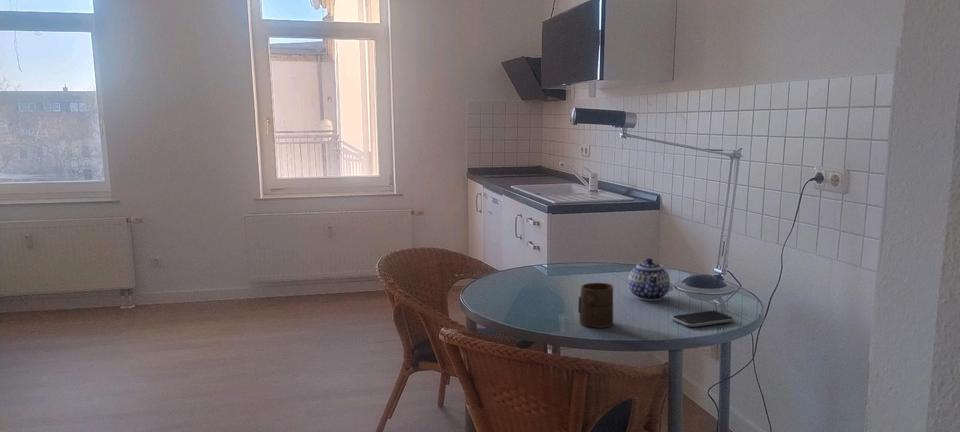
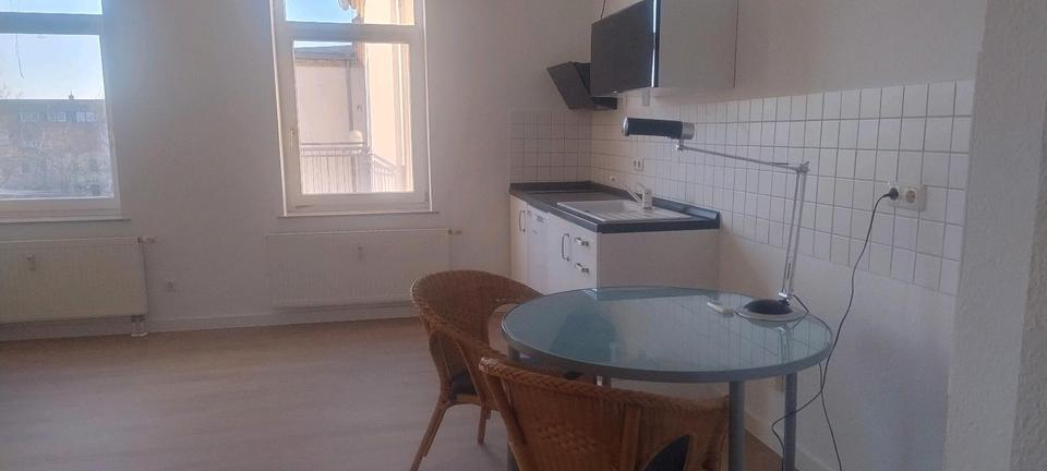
- smartphone (702, 318)
- cup (595, 304)
- teapot (649, 278)
